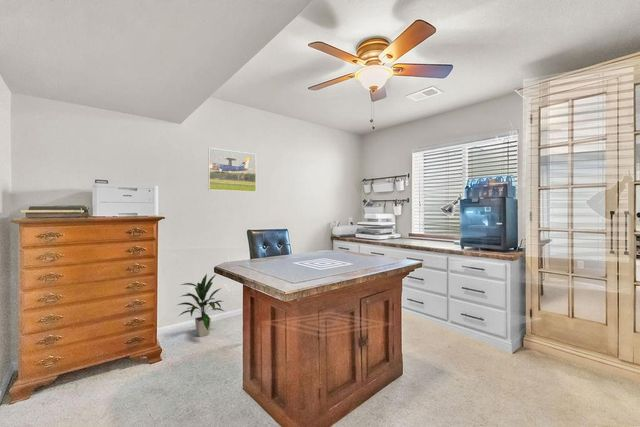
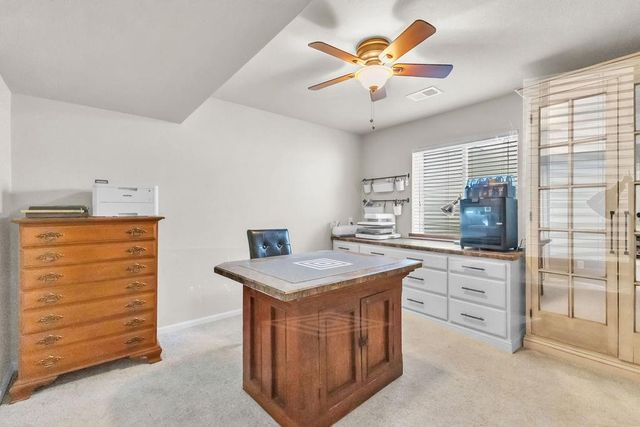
- indoor plant (202, 305)
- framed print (233, 171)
